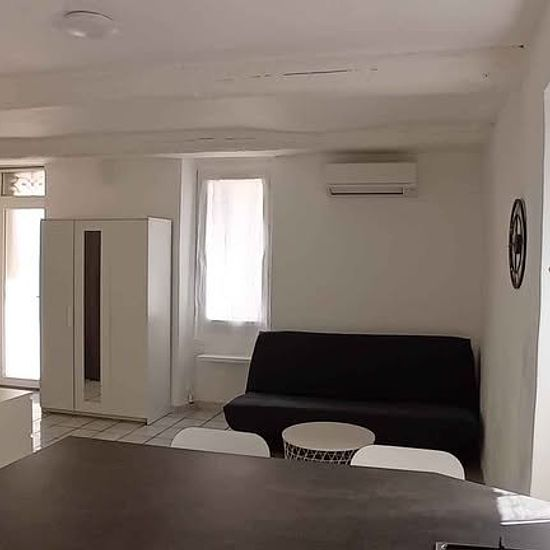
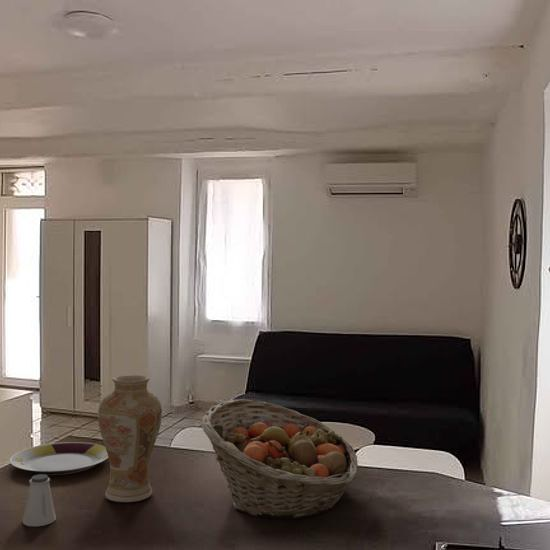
+ vase (130, 436)
+ fruit basket (281, 452)
+ saltshaker (39, 498)
+ plate (61, 459)
